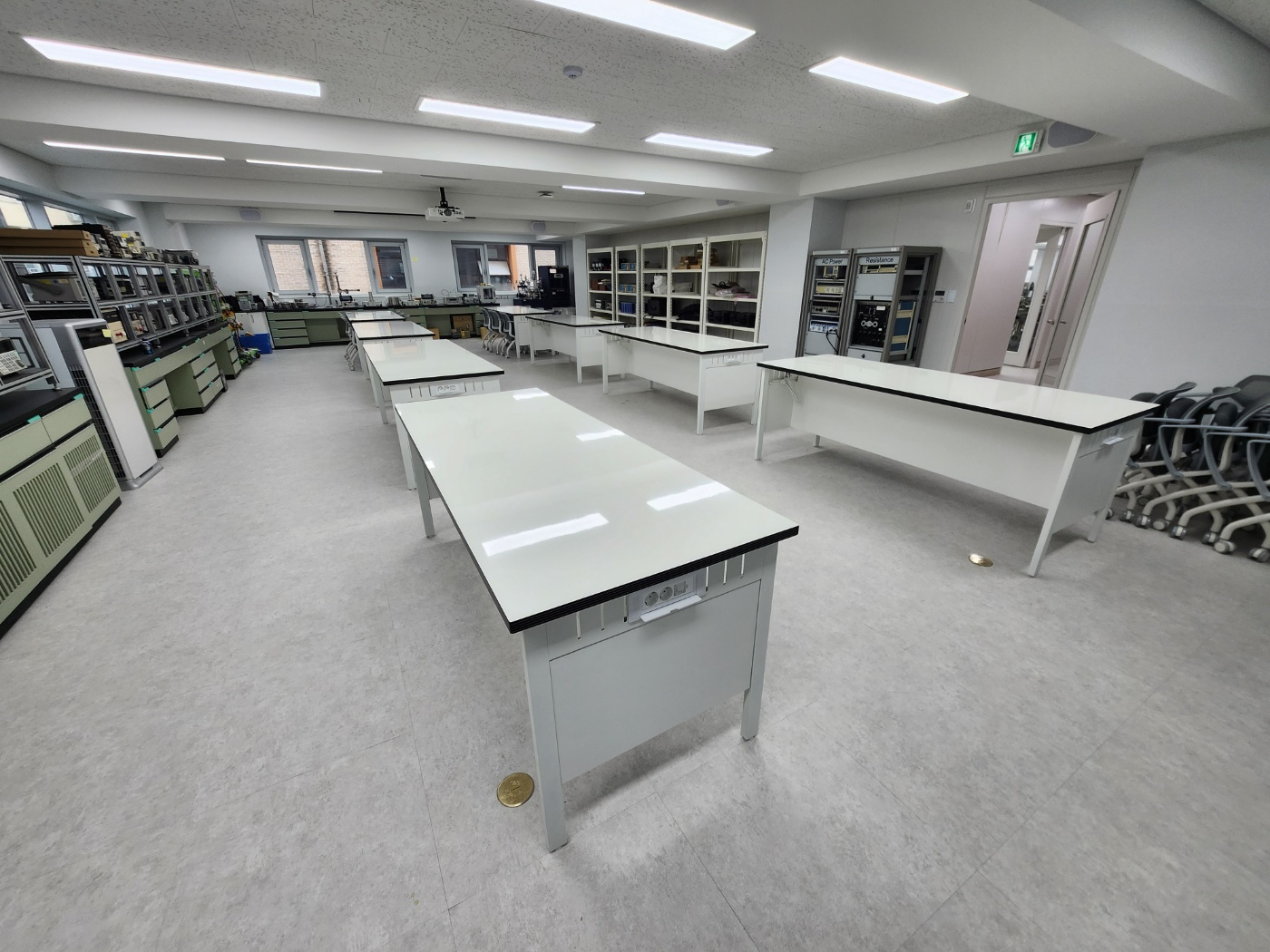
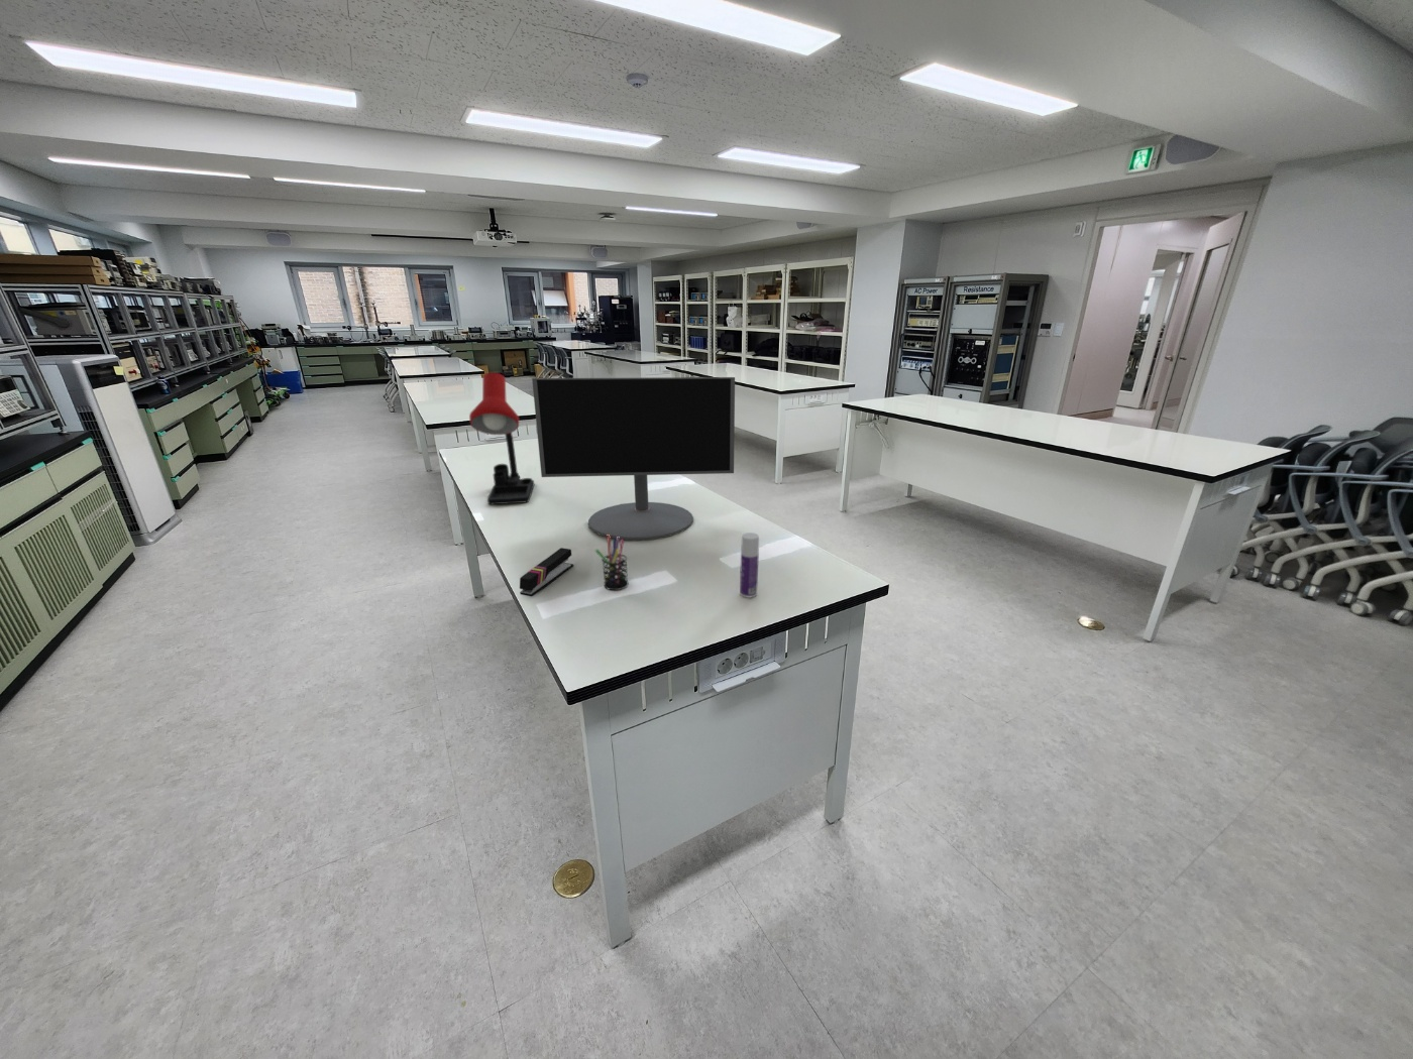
+ pen holder (611, 562)
+ stapler (547, 570)
+ desk lamp (503, 434)
+ bottle (749, 565)
+ computer monitor (638, 452)
